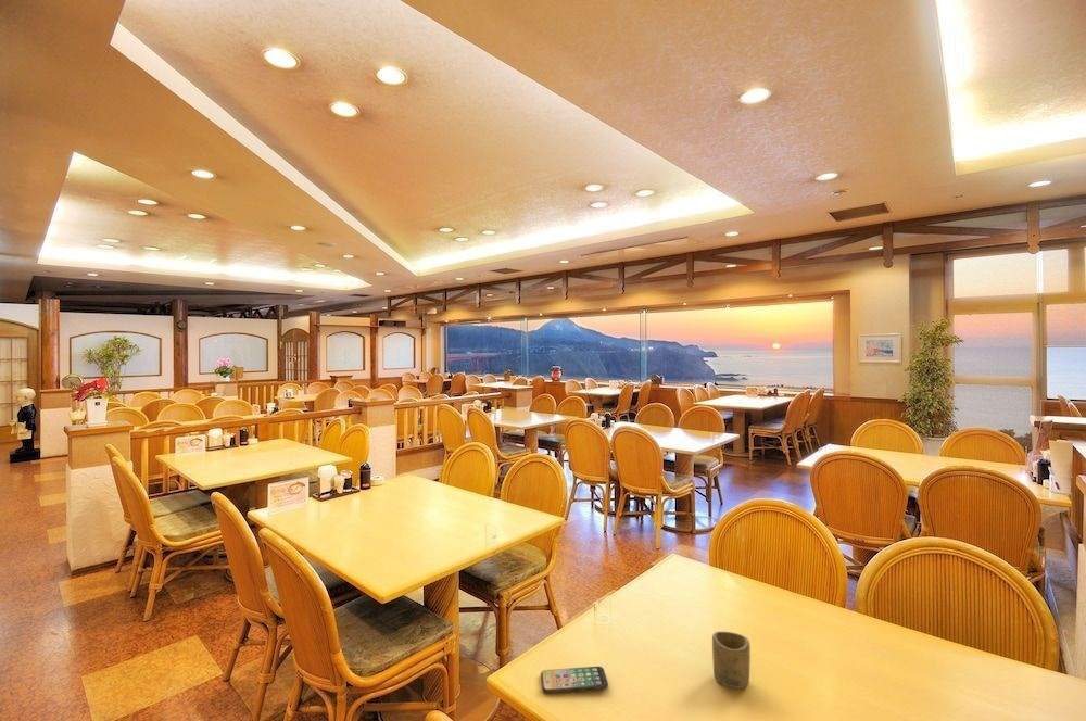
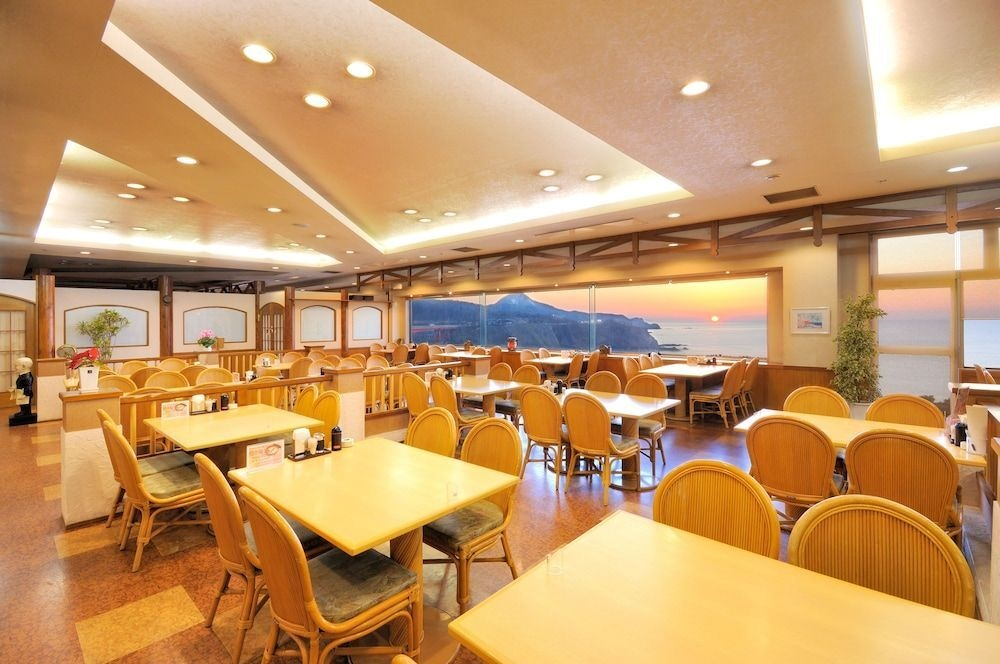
- cup (731, 659)
- smartphone (573, 679)
